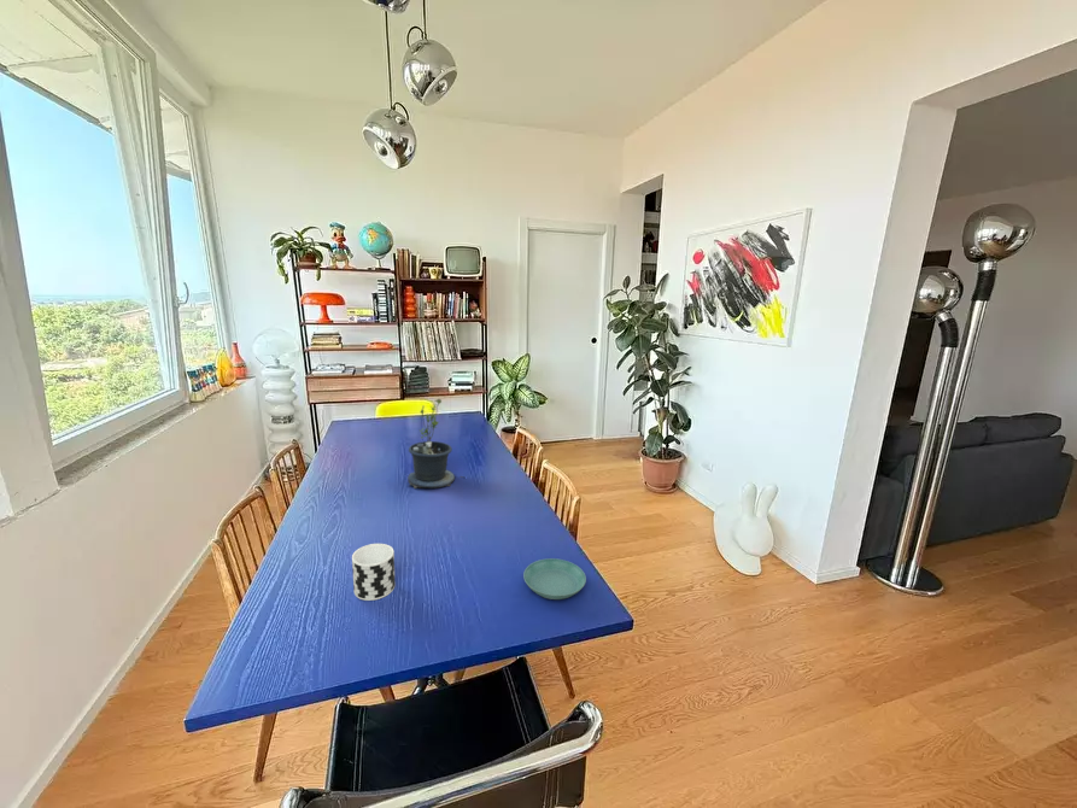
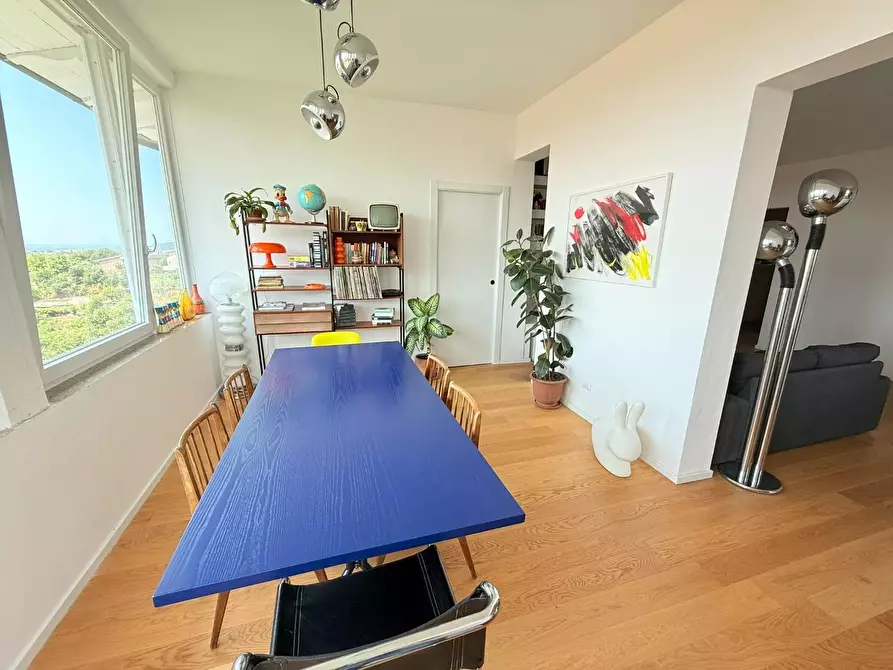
- potted plant (433, 441)
- saucer (554, 580)
- cup (373, 567)
